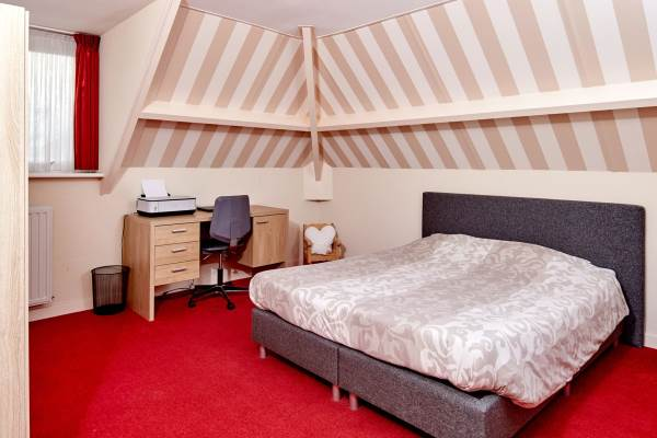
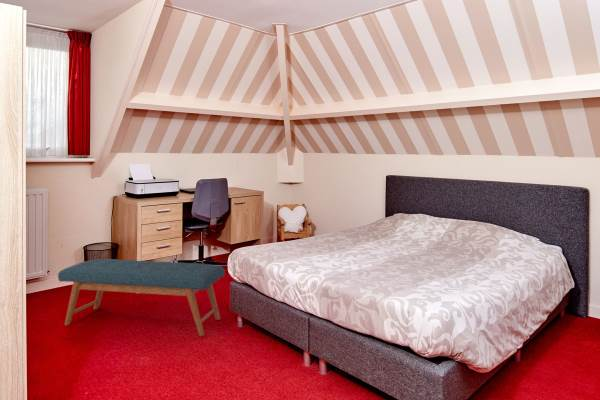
+ bench (144, 292)
